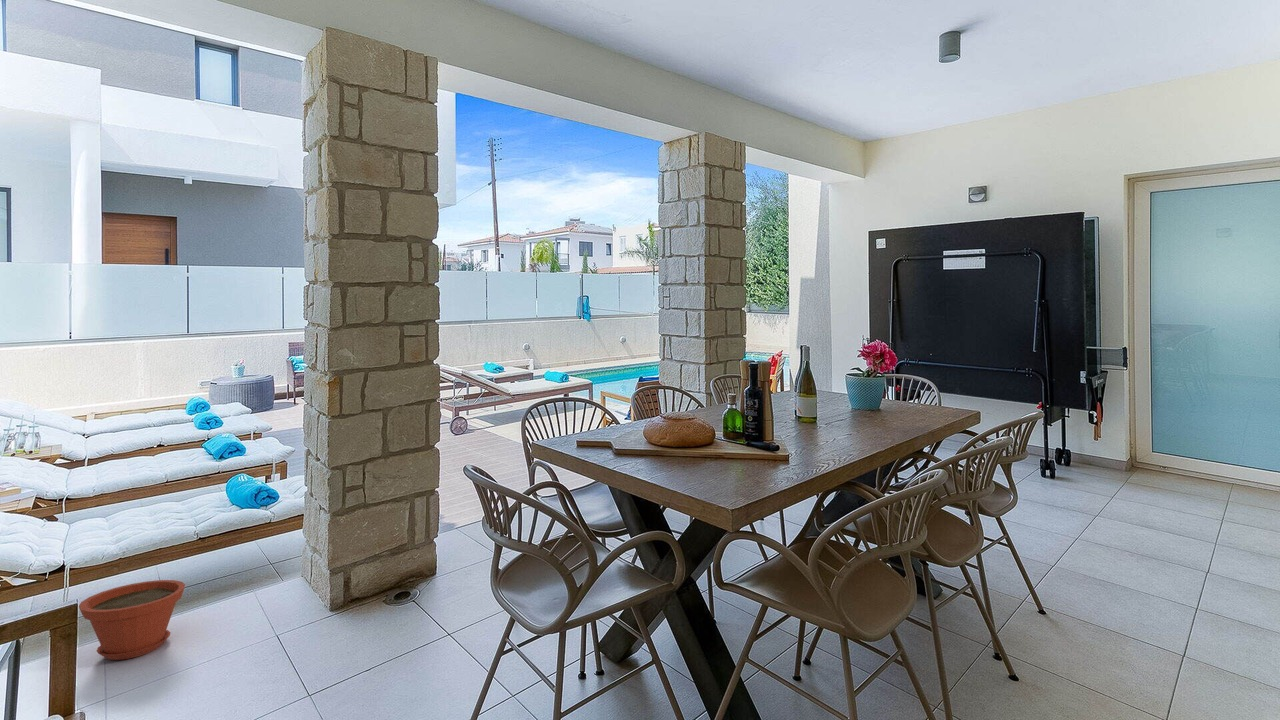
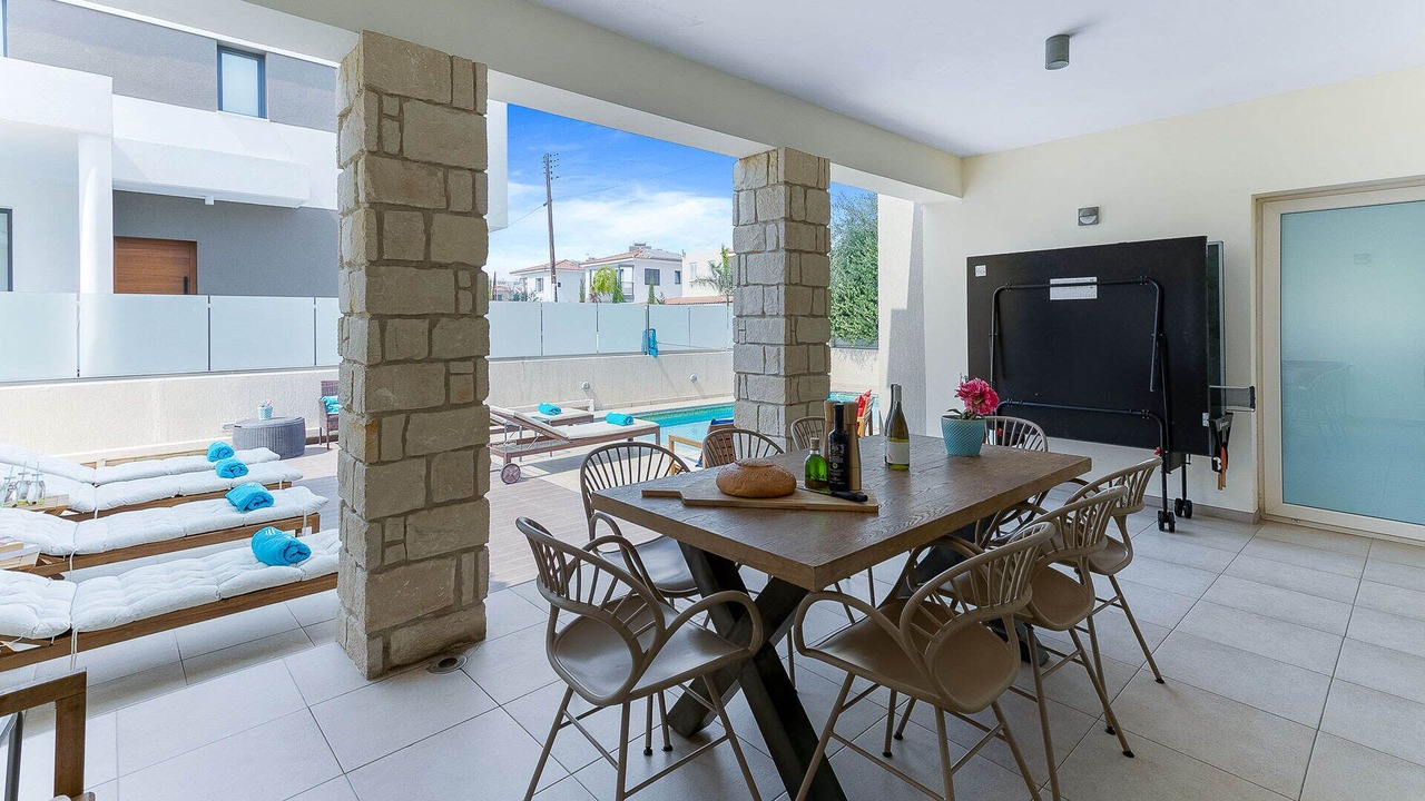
- plant pot (134, 622)
